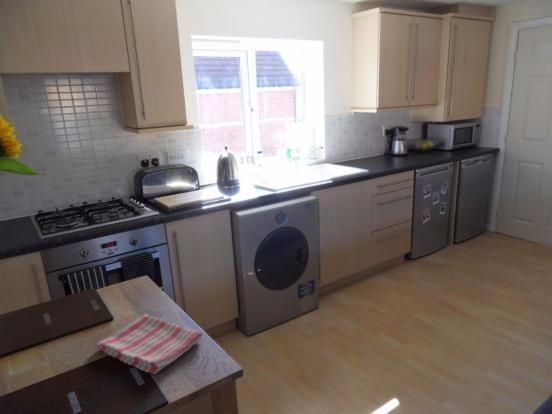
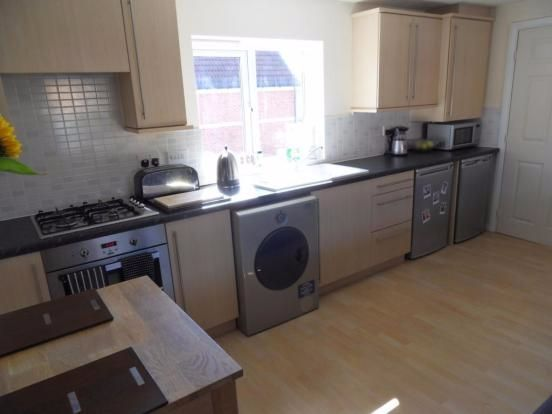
- dish towel (149, 339)
